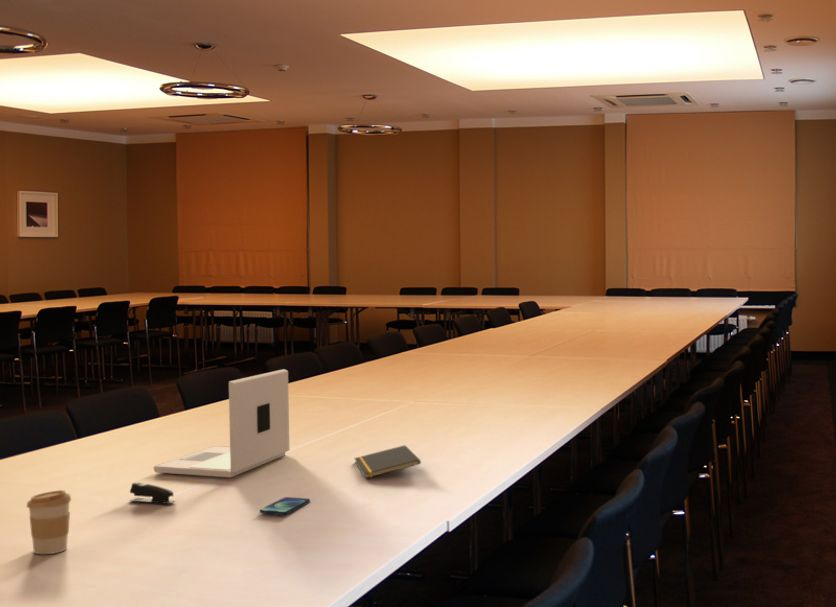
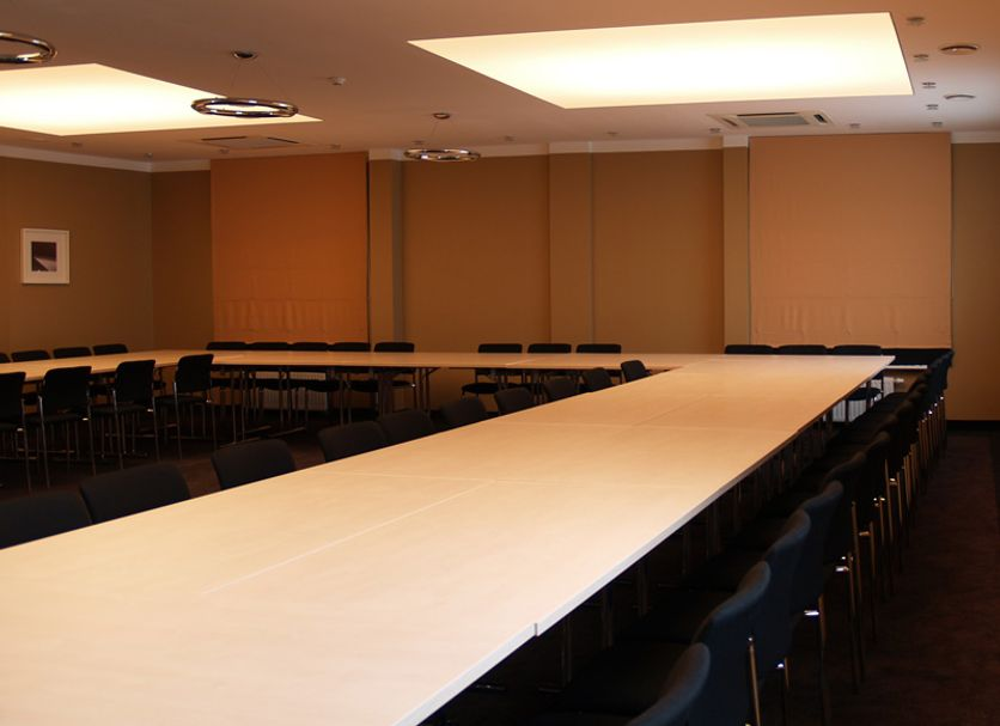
- notepad (386, 460)
- stapler (152, 492)
- laptop (229, 418)
- coffee cup (49, 520)
- smartphone (285, 505)
